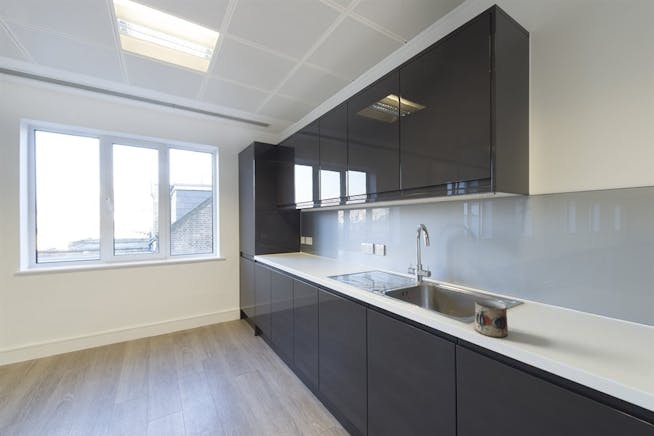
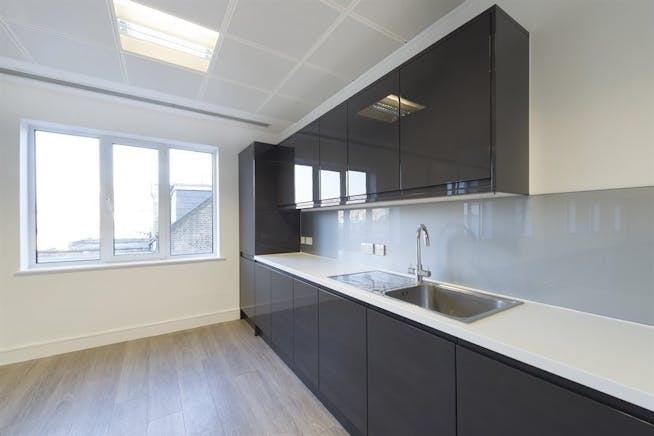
- mug (489, 316)
